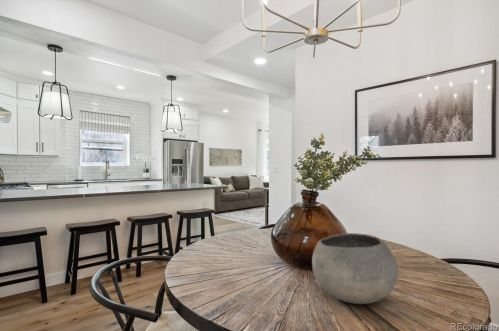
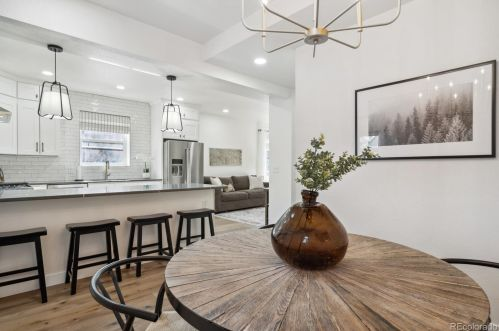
- bowl (352, 266)
